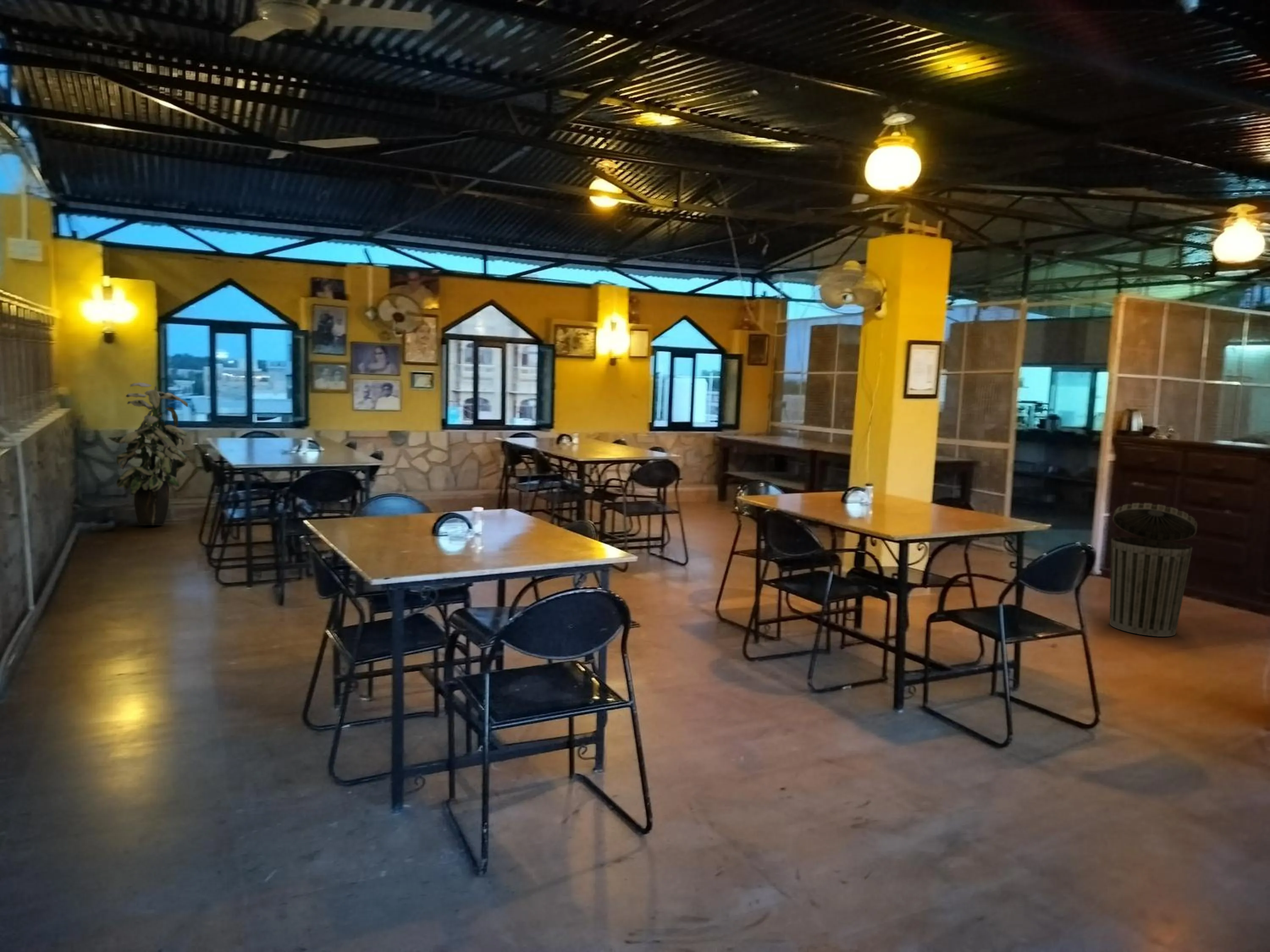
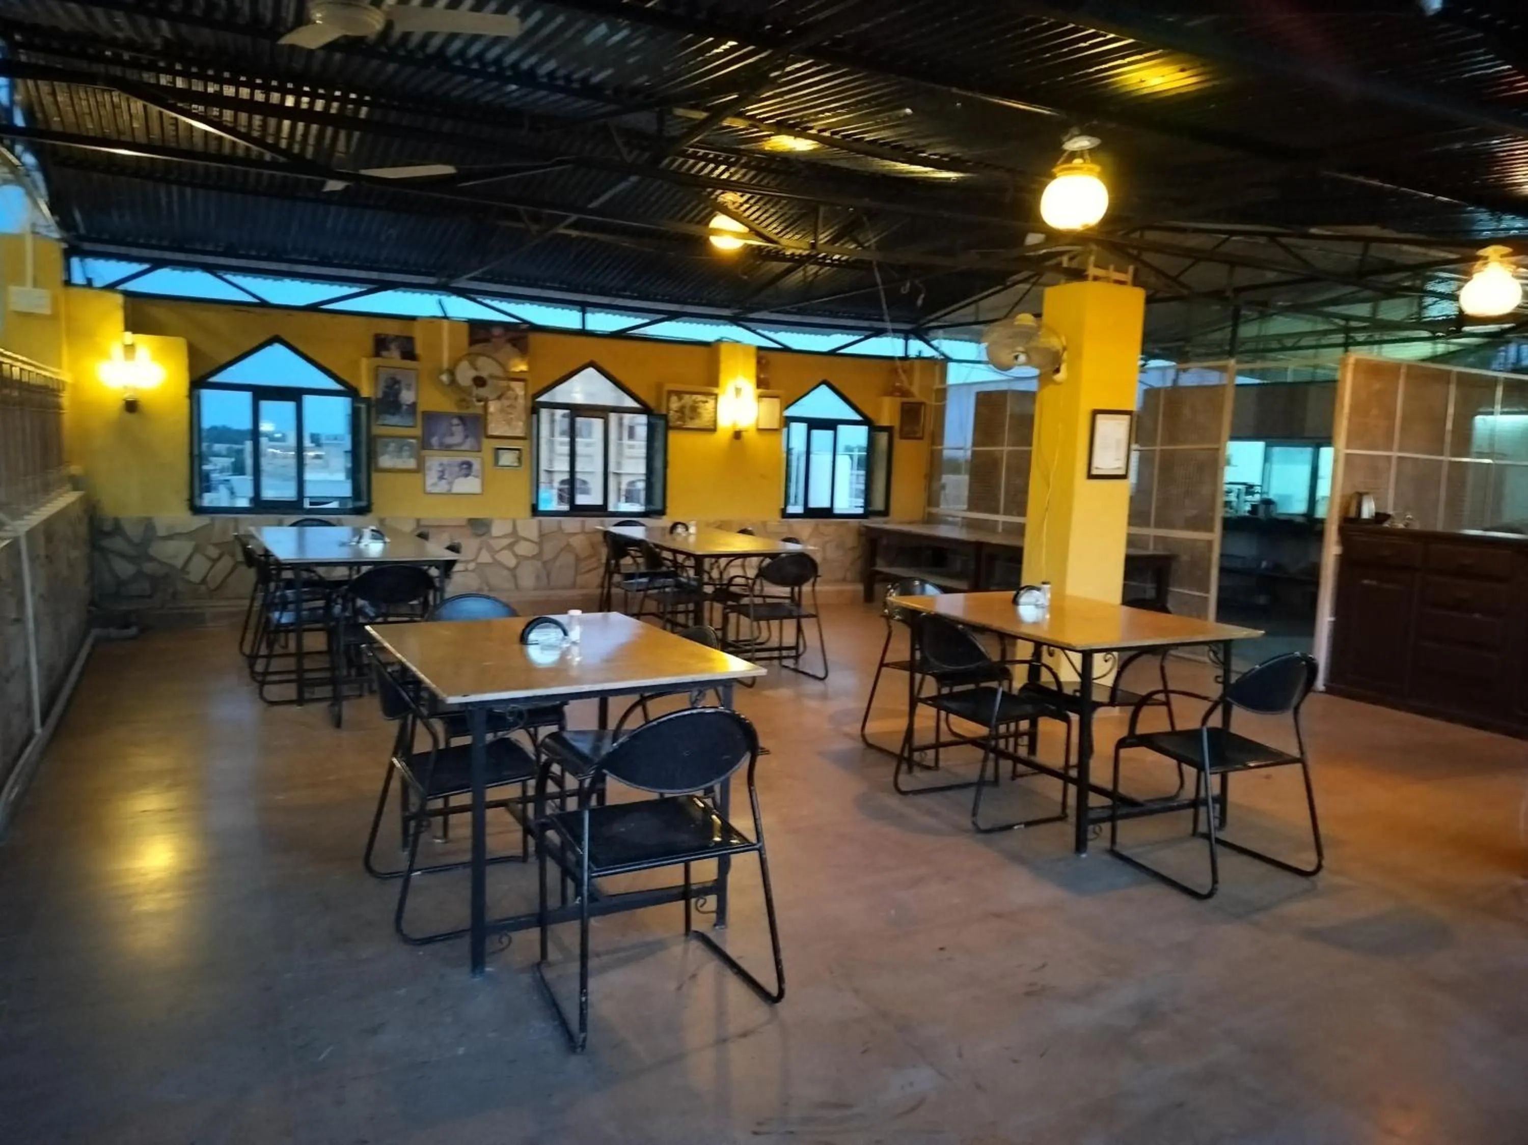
- indoor plant (149, 454)
- trash can (1149, 565)
